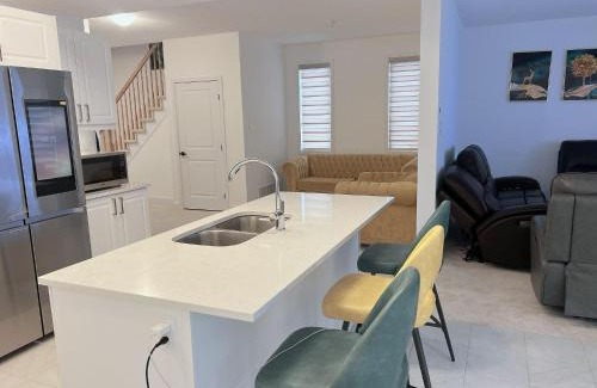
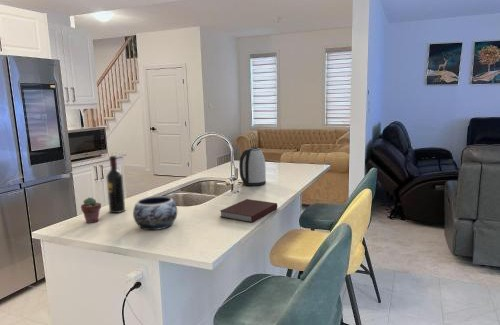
+ notebook (249, 209)
+ kettle (251, 166)
+ wine bottle (115, 183)
+ potted succulent (91, 209)
+ decorative bowl (155, 212)
